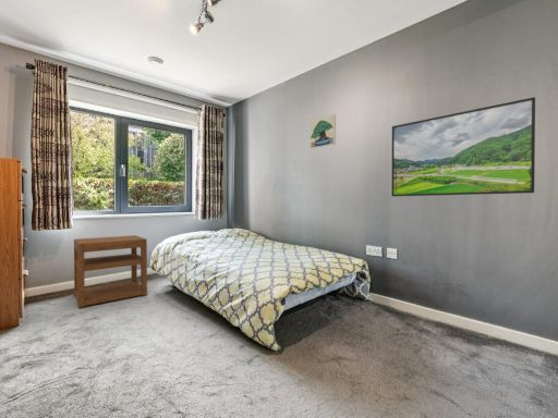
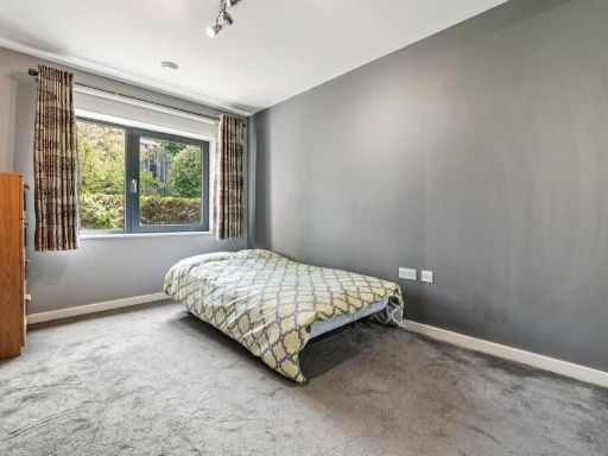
- nightstand (110, 267)
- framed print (323, 132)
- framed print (452, 155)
